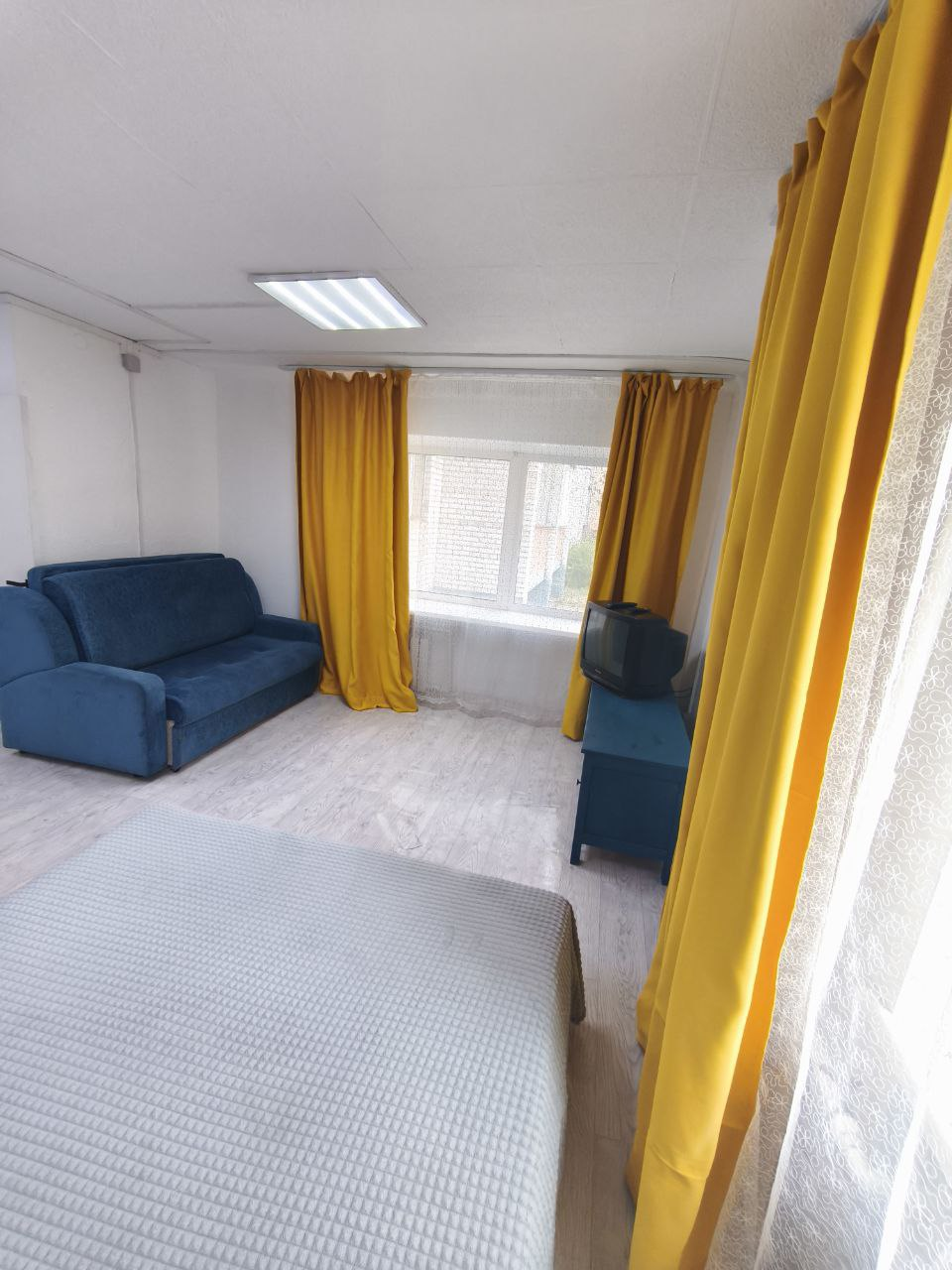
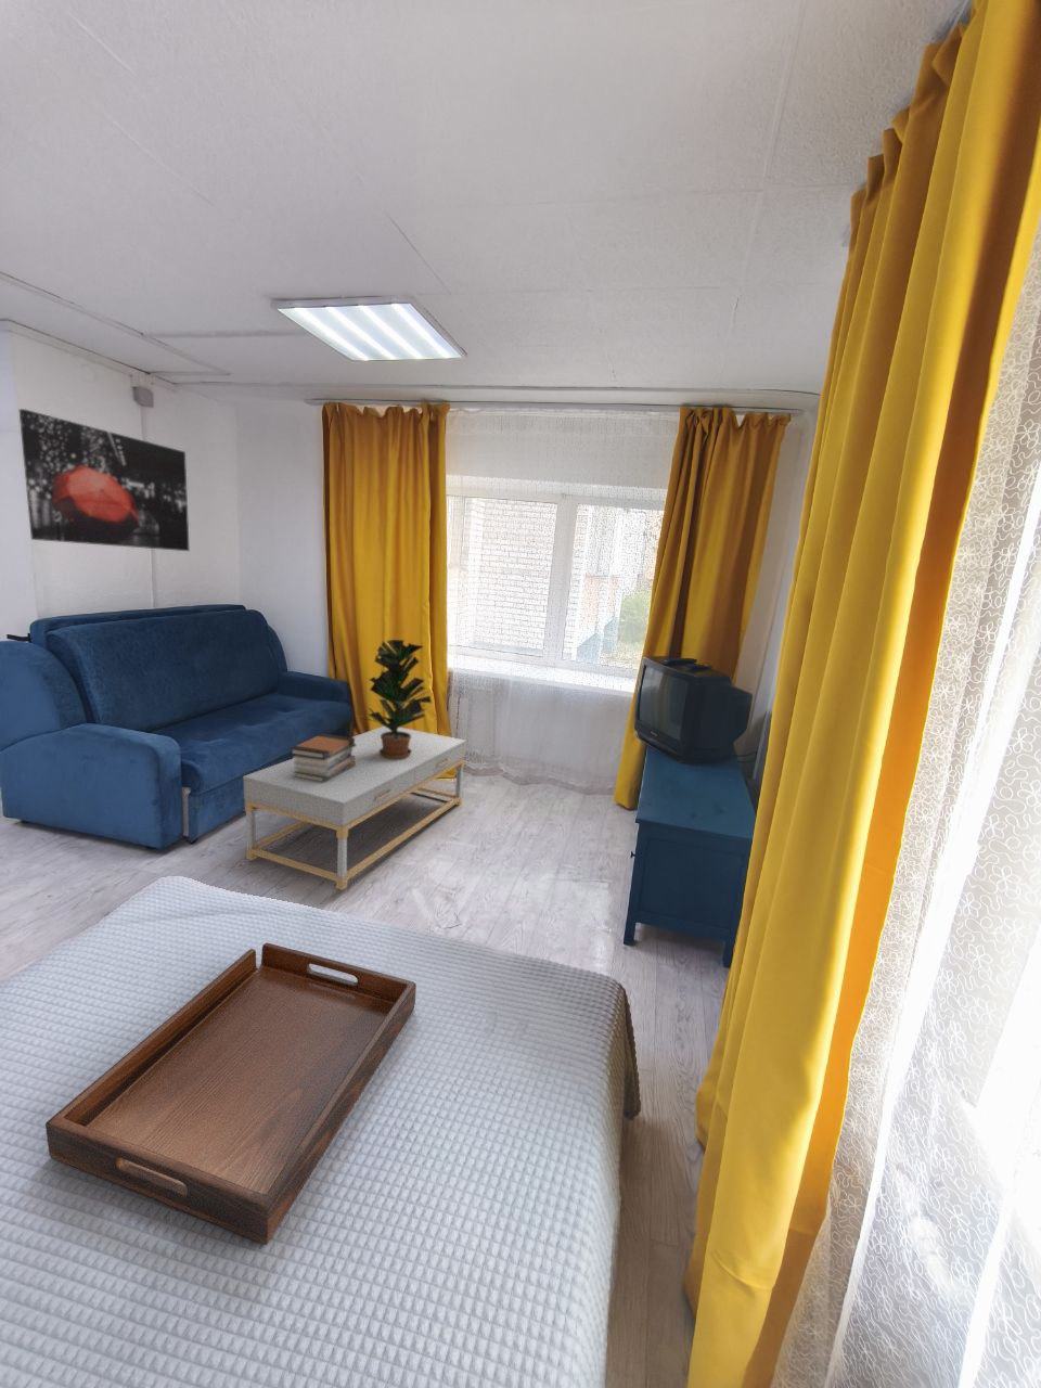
+ coffee table (370, 792)
+ potted plant (402, 699)
+ book stack (324, 757)
+ wall art (116, 490)
+ serving tray (262, 1054)
